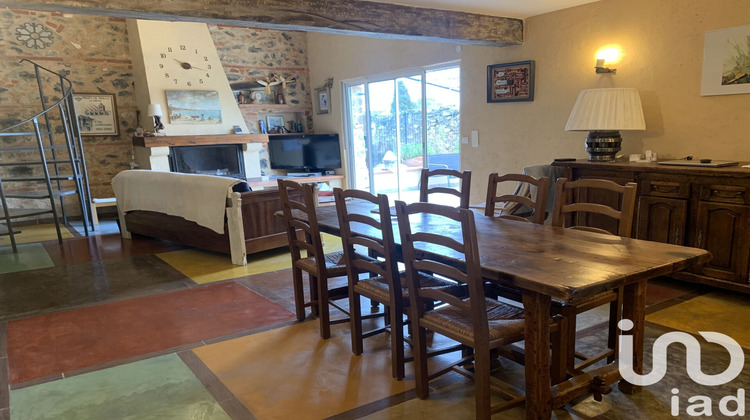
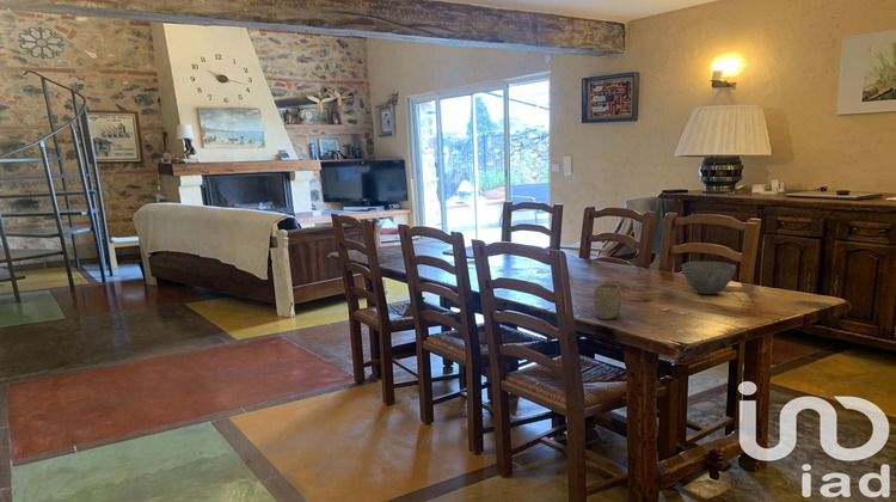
+ bowl (707, 278)
+ cup (607, 301)
